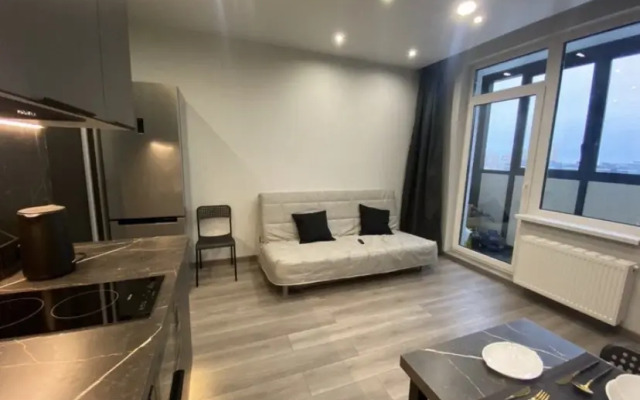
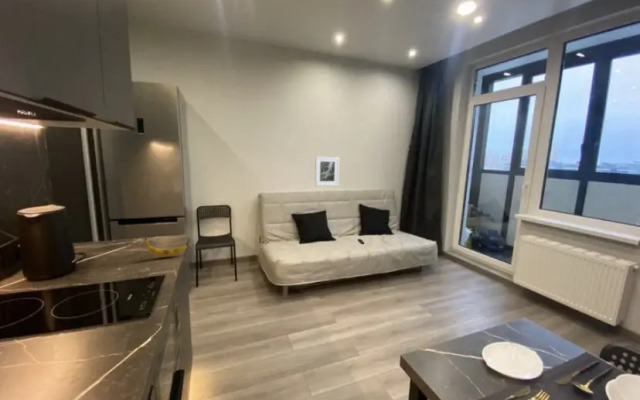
+ banana (169, 249)
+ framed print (327, 171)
